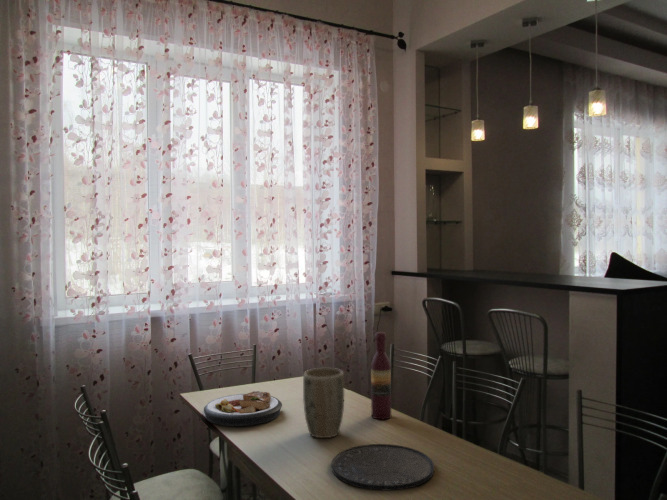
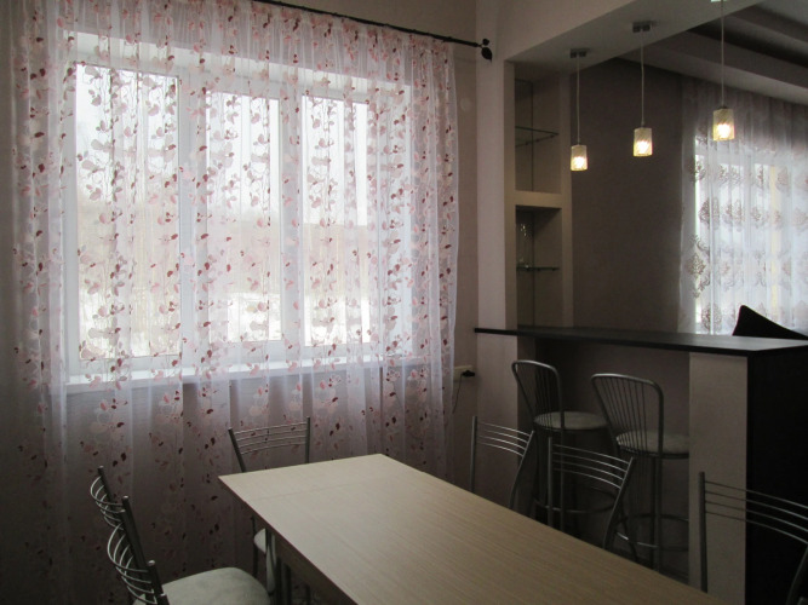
- plant pot (324, 402)
- wine bottle (380, 374)
- plate (382, 465)
- plate (243, 405)
